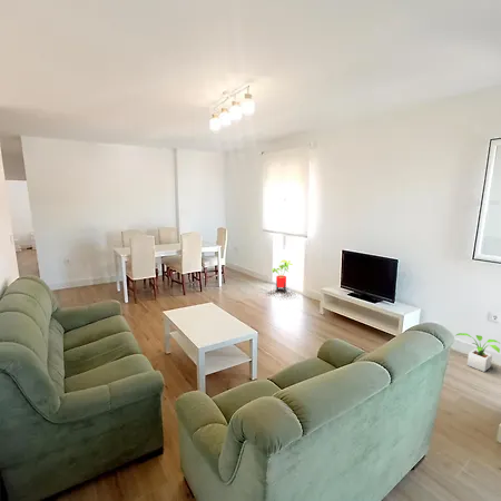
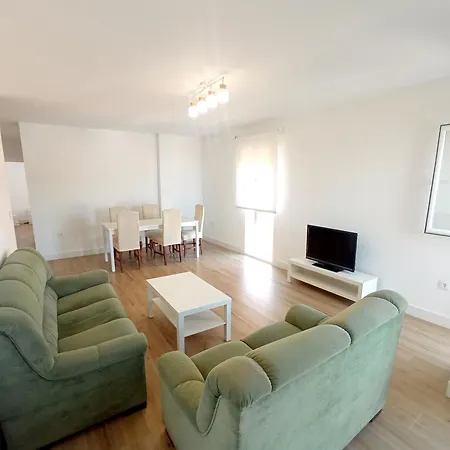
- house plant (282, 275)
- potted plant (478, 351)
